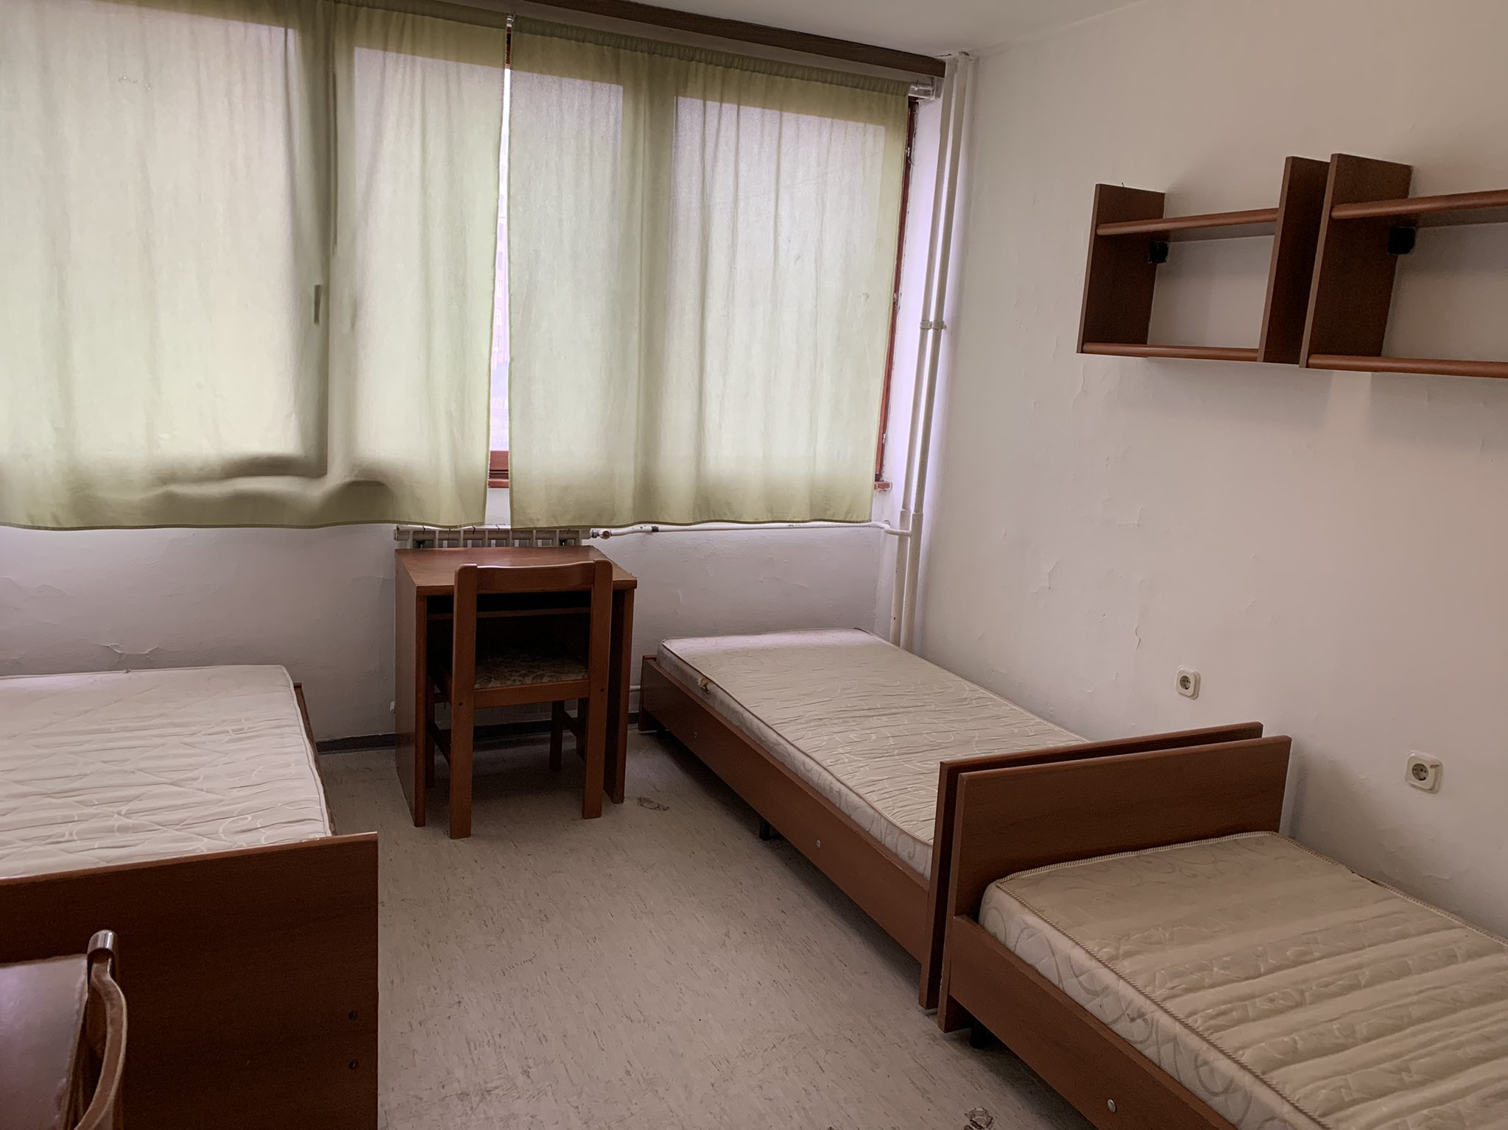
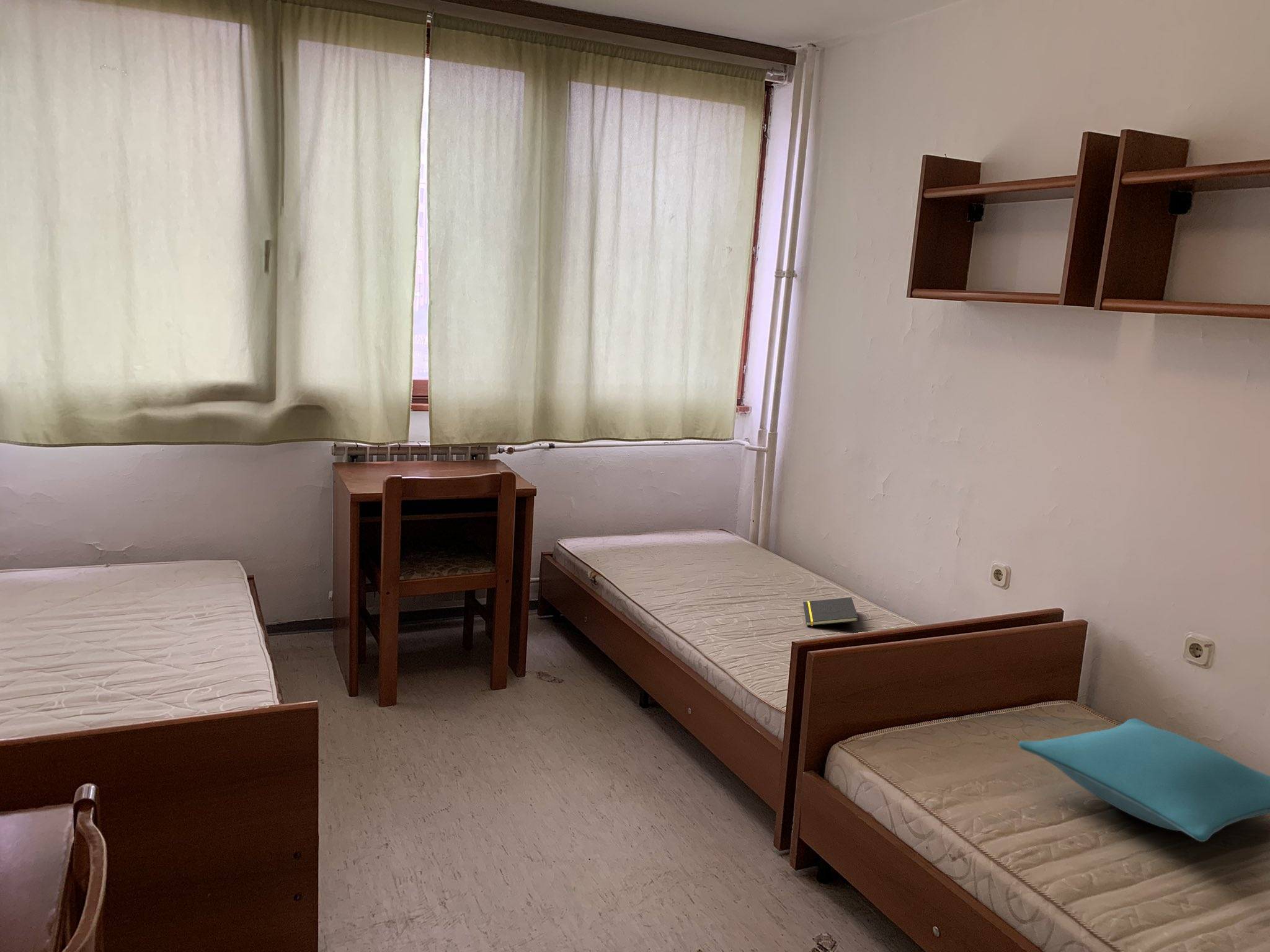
+ pillow (1162, 775)
+ notepad (830, 611)
